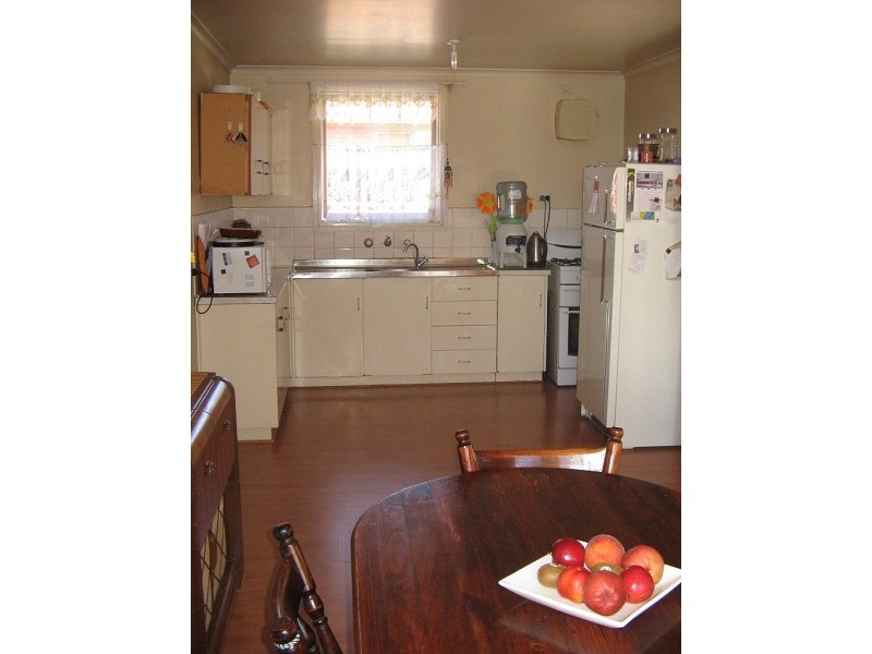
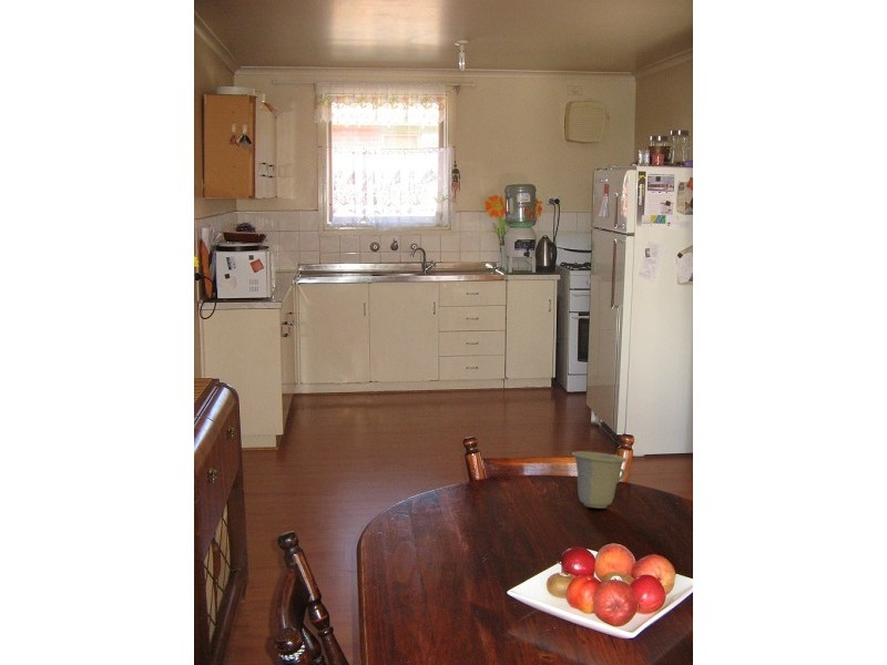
+ cup (599, 479)
